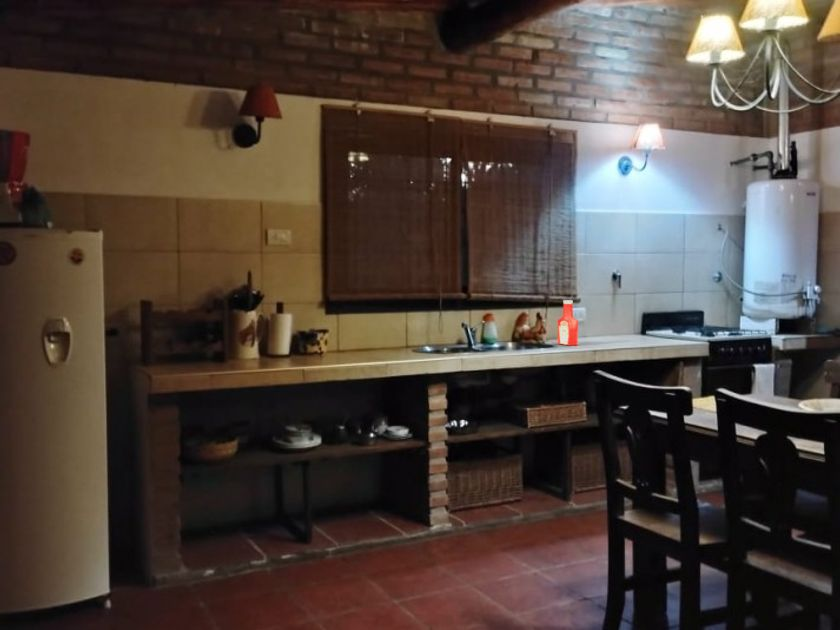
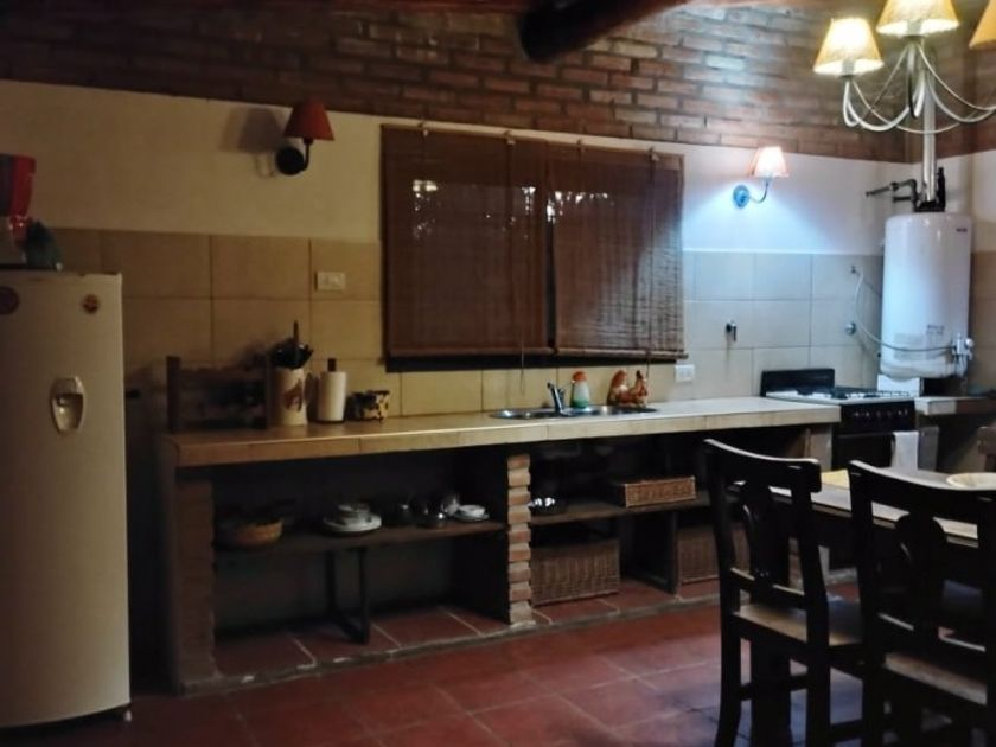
- soap bottle (567, 322)
